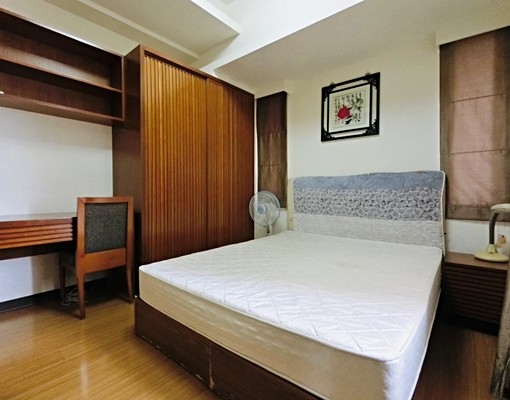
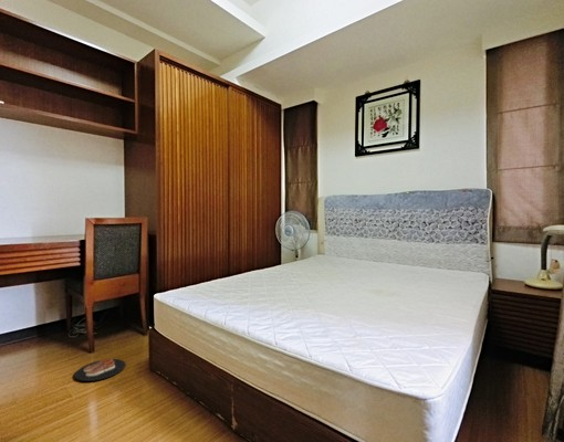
+ slippers (101, 366)
